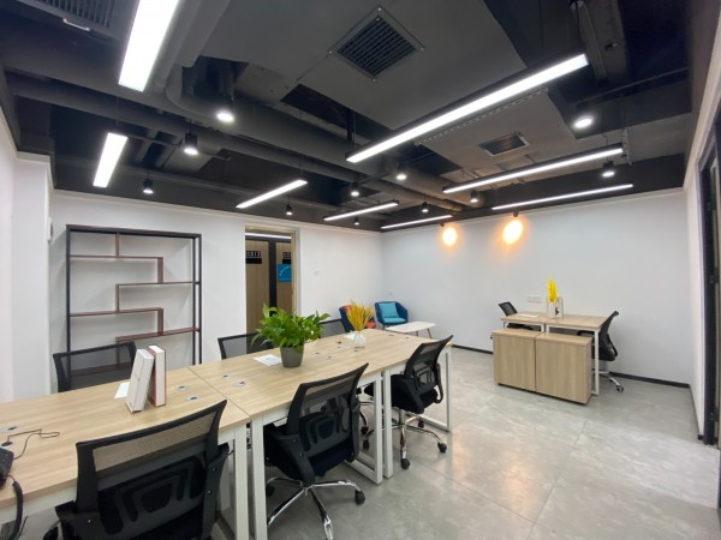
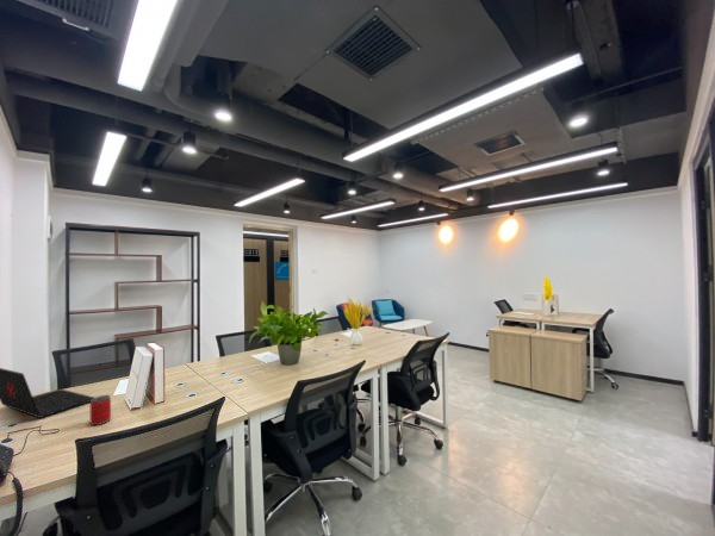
+ laptop (46, 392)
+ beverage can (100, 410)
